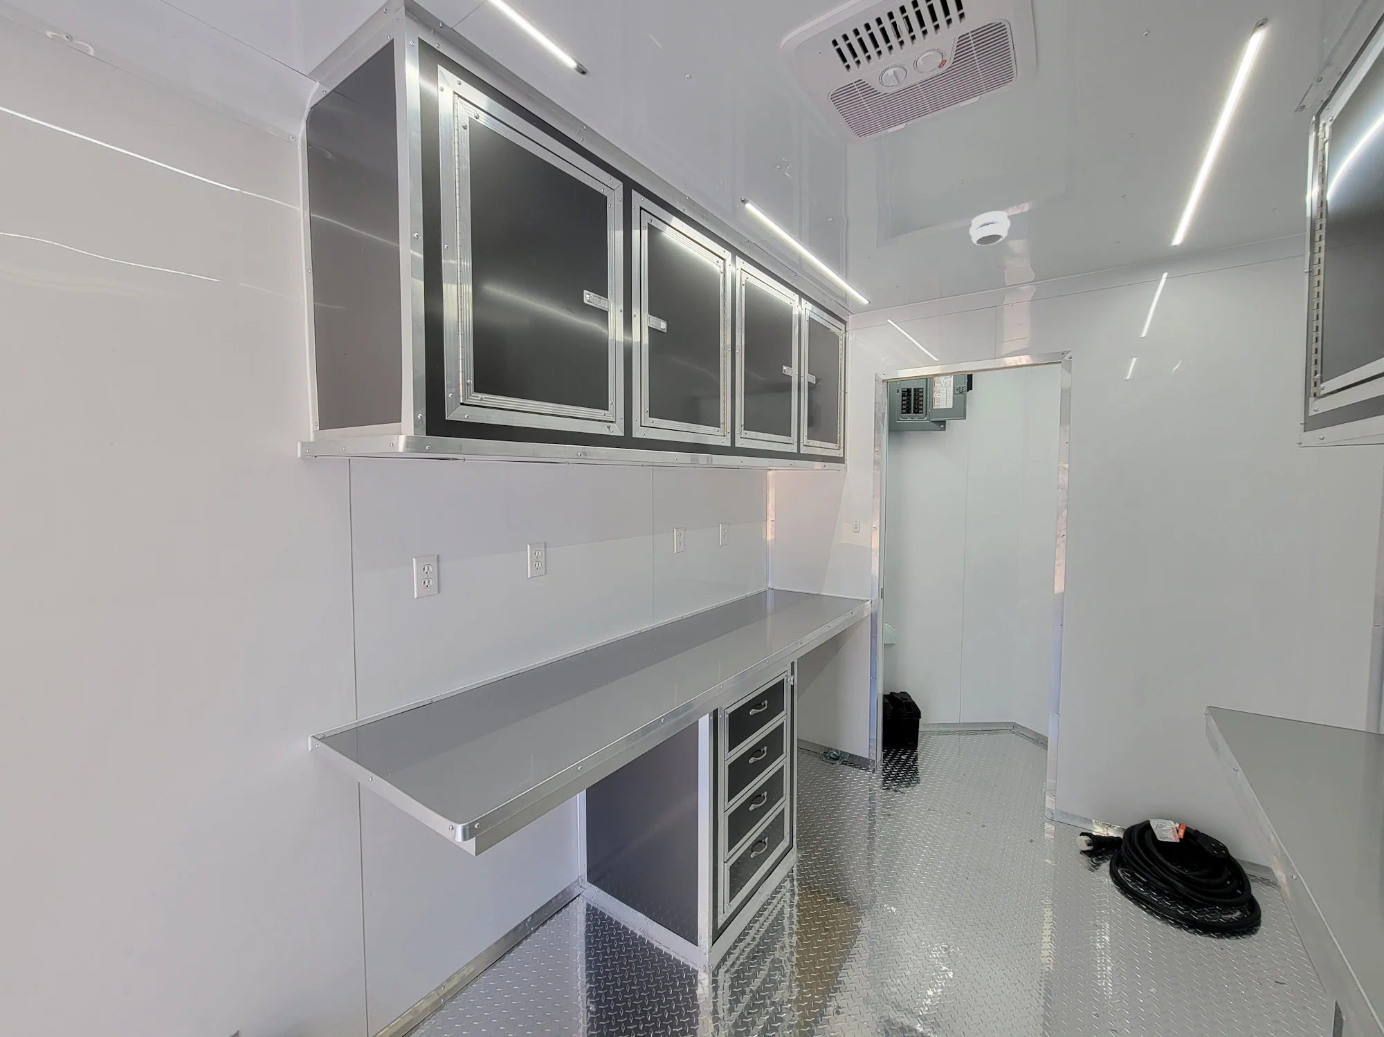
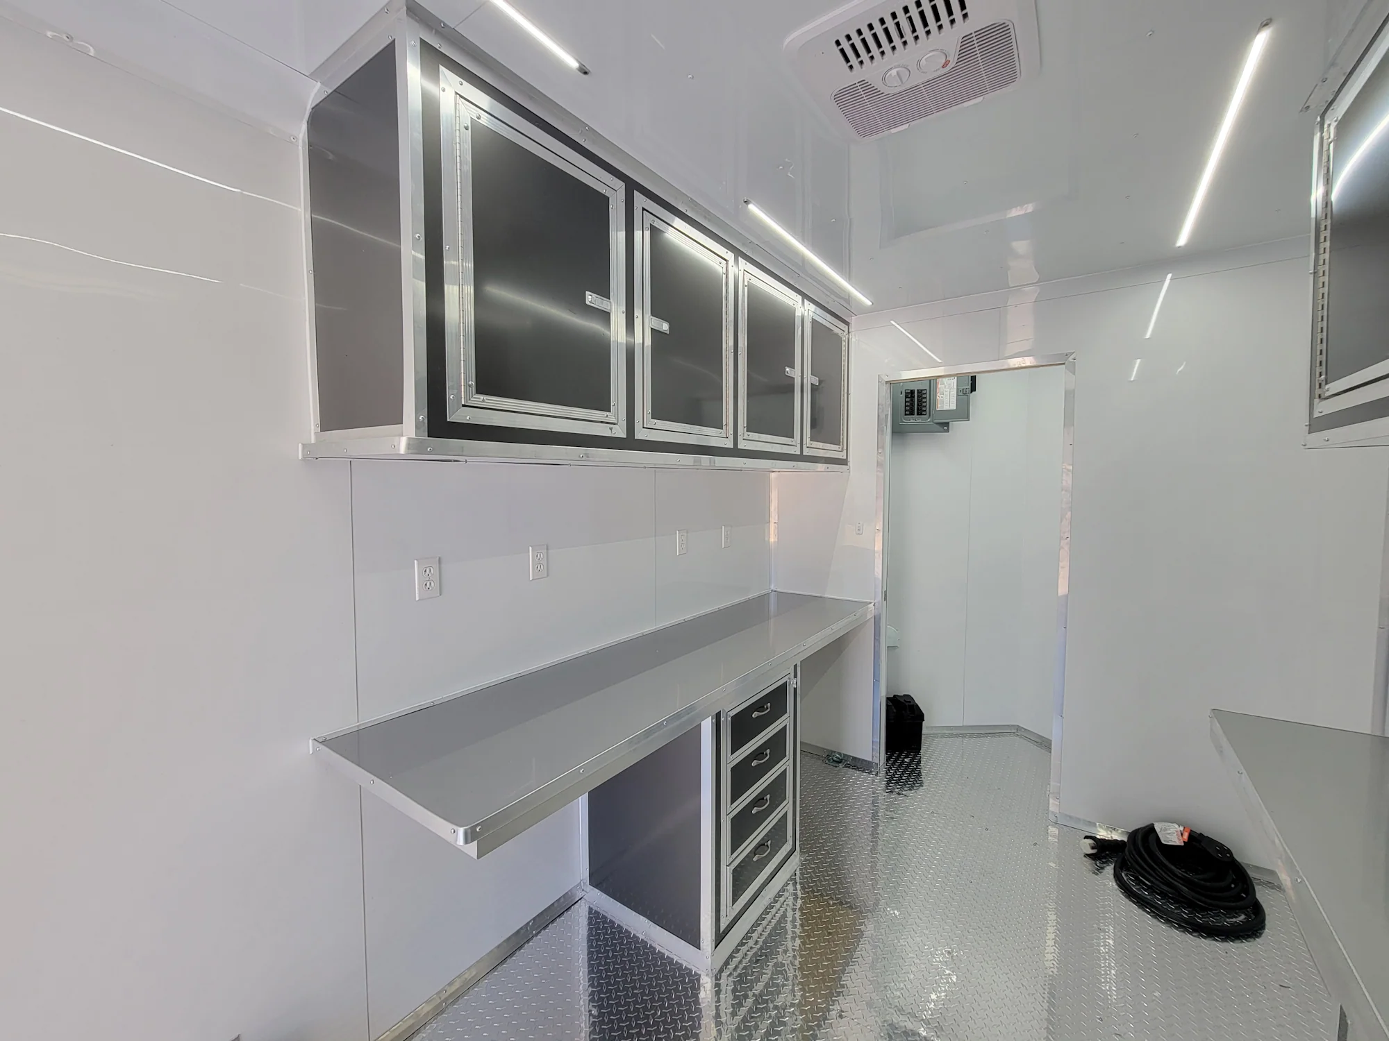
- smoke detector (988, 229)
